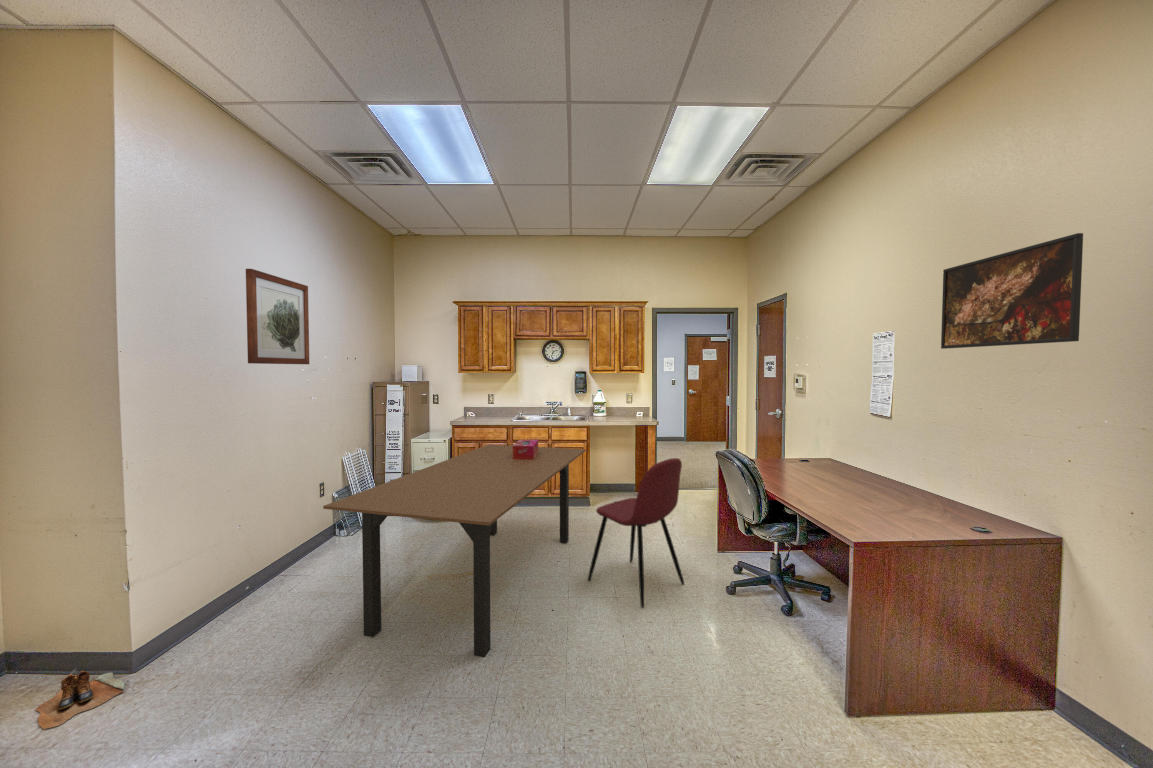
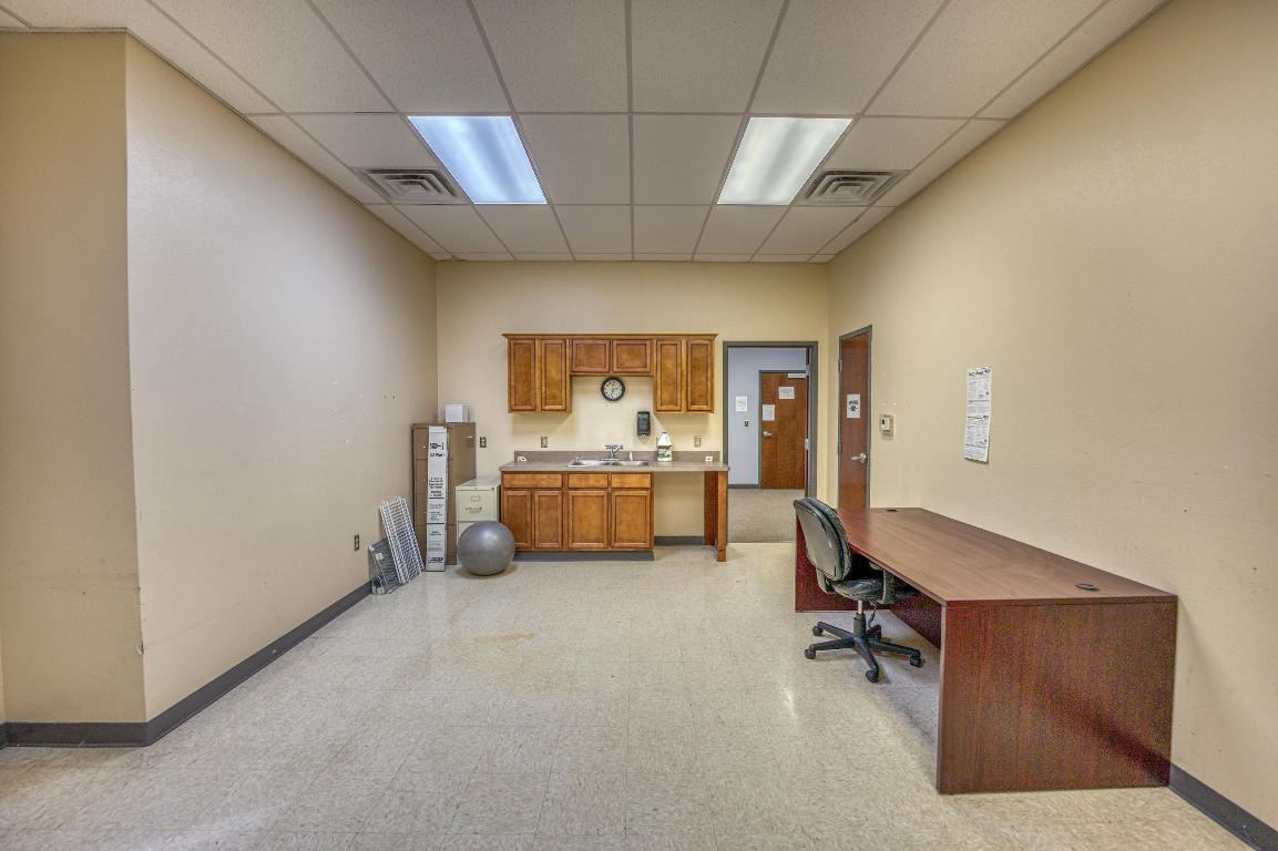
- wall art (280, 321)
- dining chair (635, 517)
- dining table (489, 524)
- tissue box (526, 448)
- boots (79, 689)
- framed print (1000, 299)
